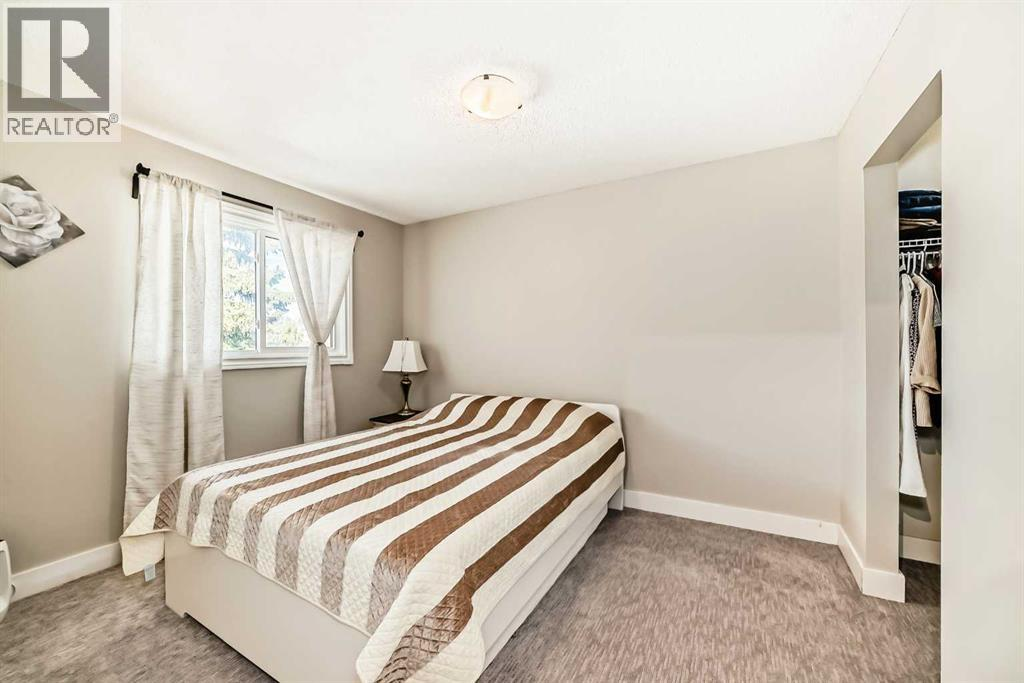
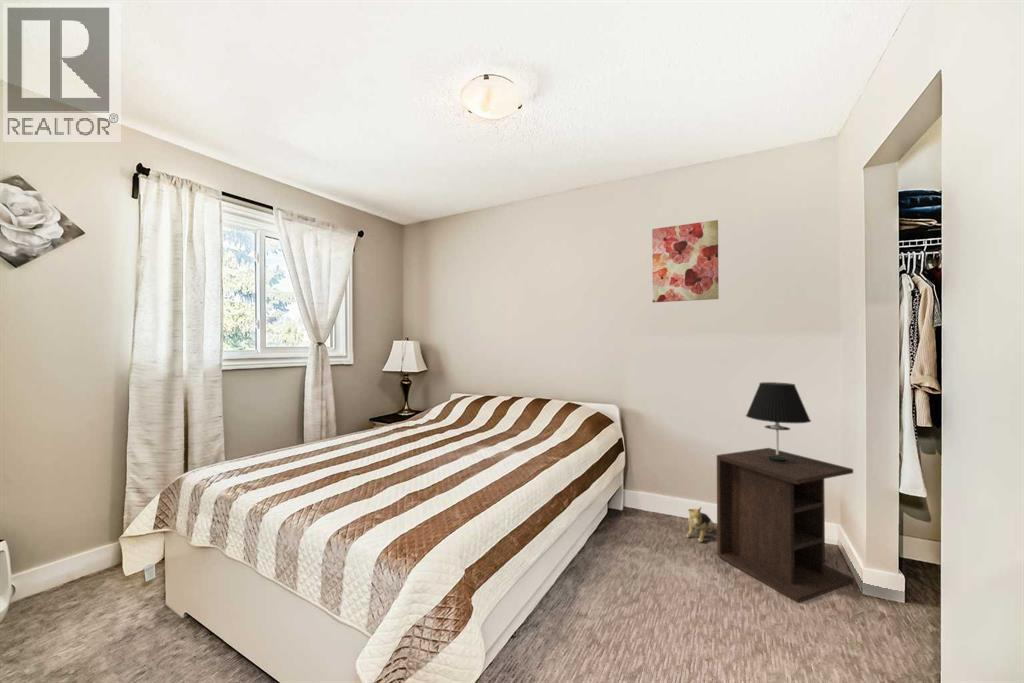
+ table lamp (777, 421)
+ nightstand (781, 515)
+ wall art (684, 262)
+ plush toy (700, 516)
